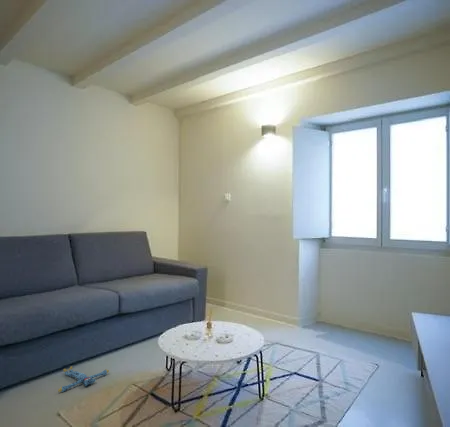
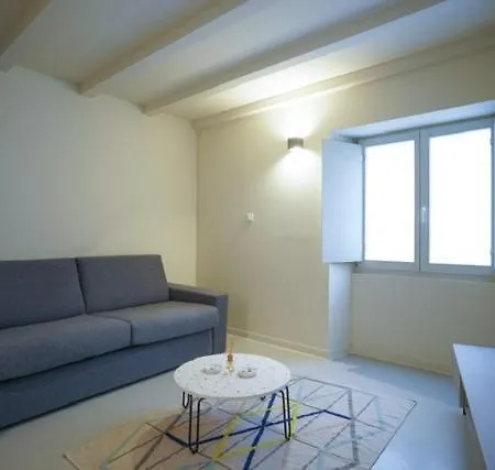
- plush toy (79, 375)
